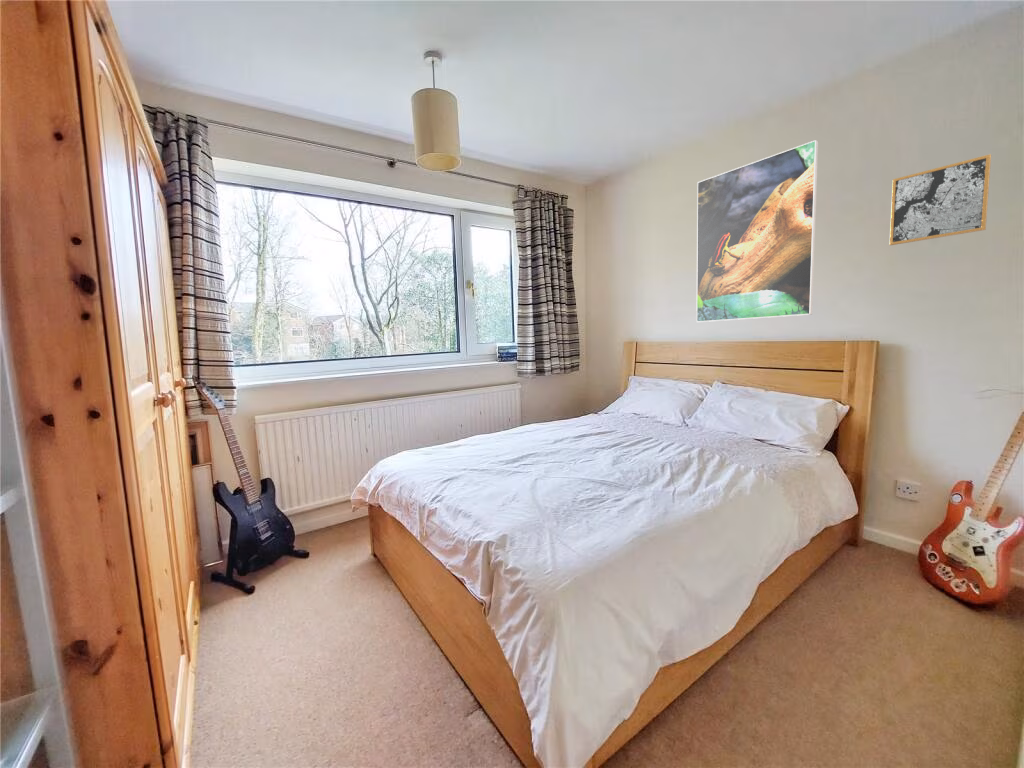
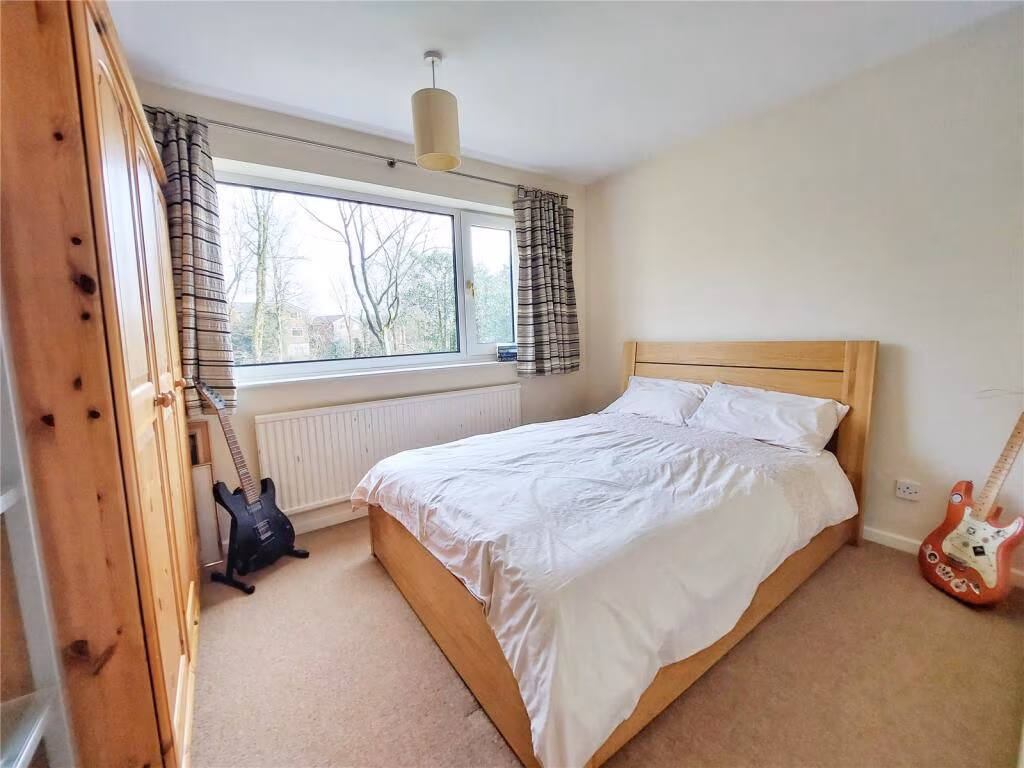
- wall art (936, 203)
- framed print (749, 242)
